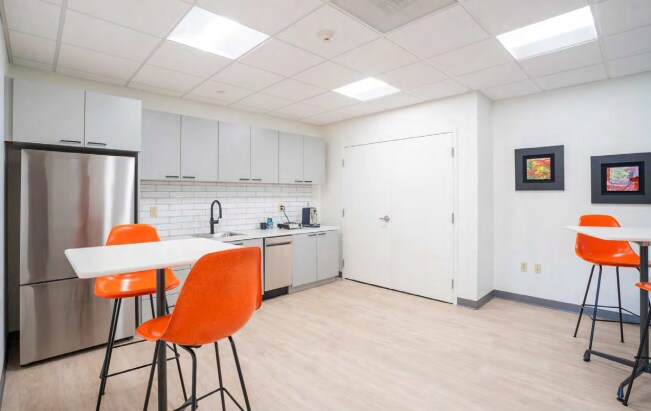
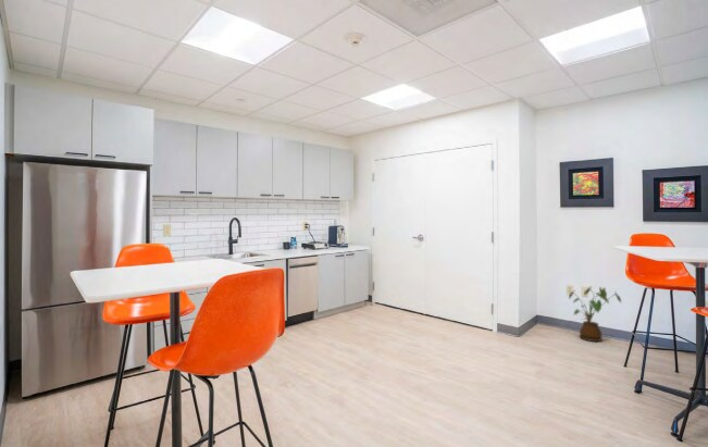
+ house plant (594, 313)
